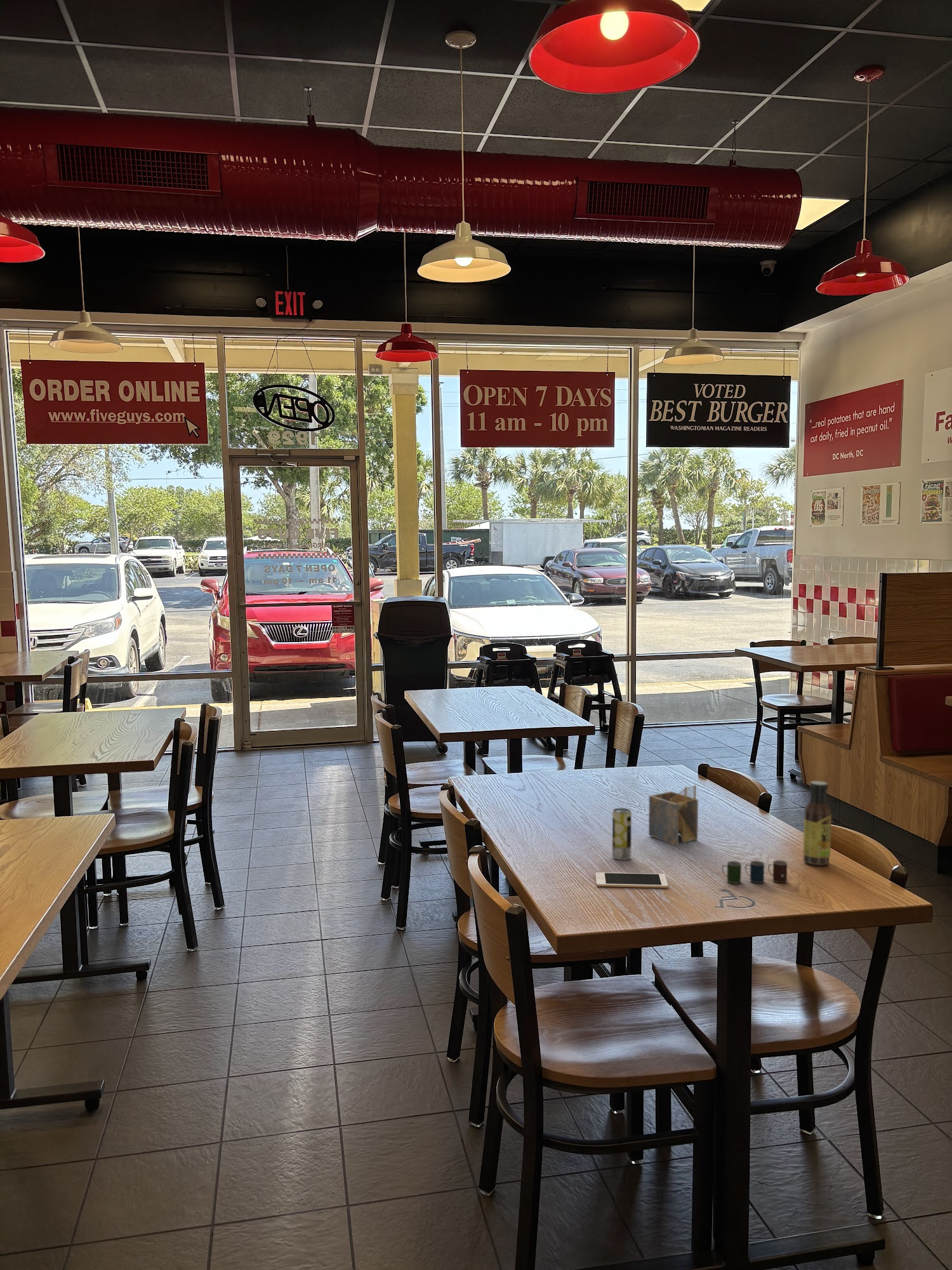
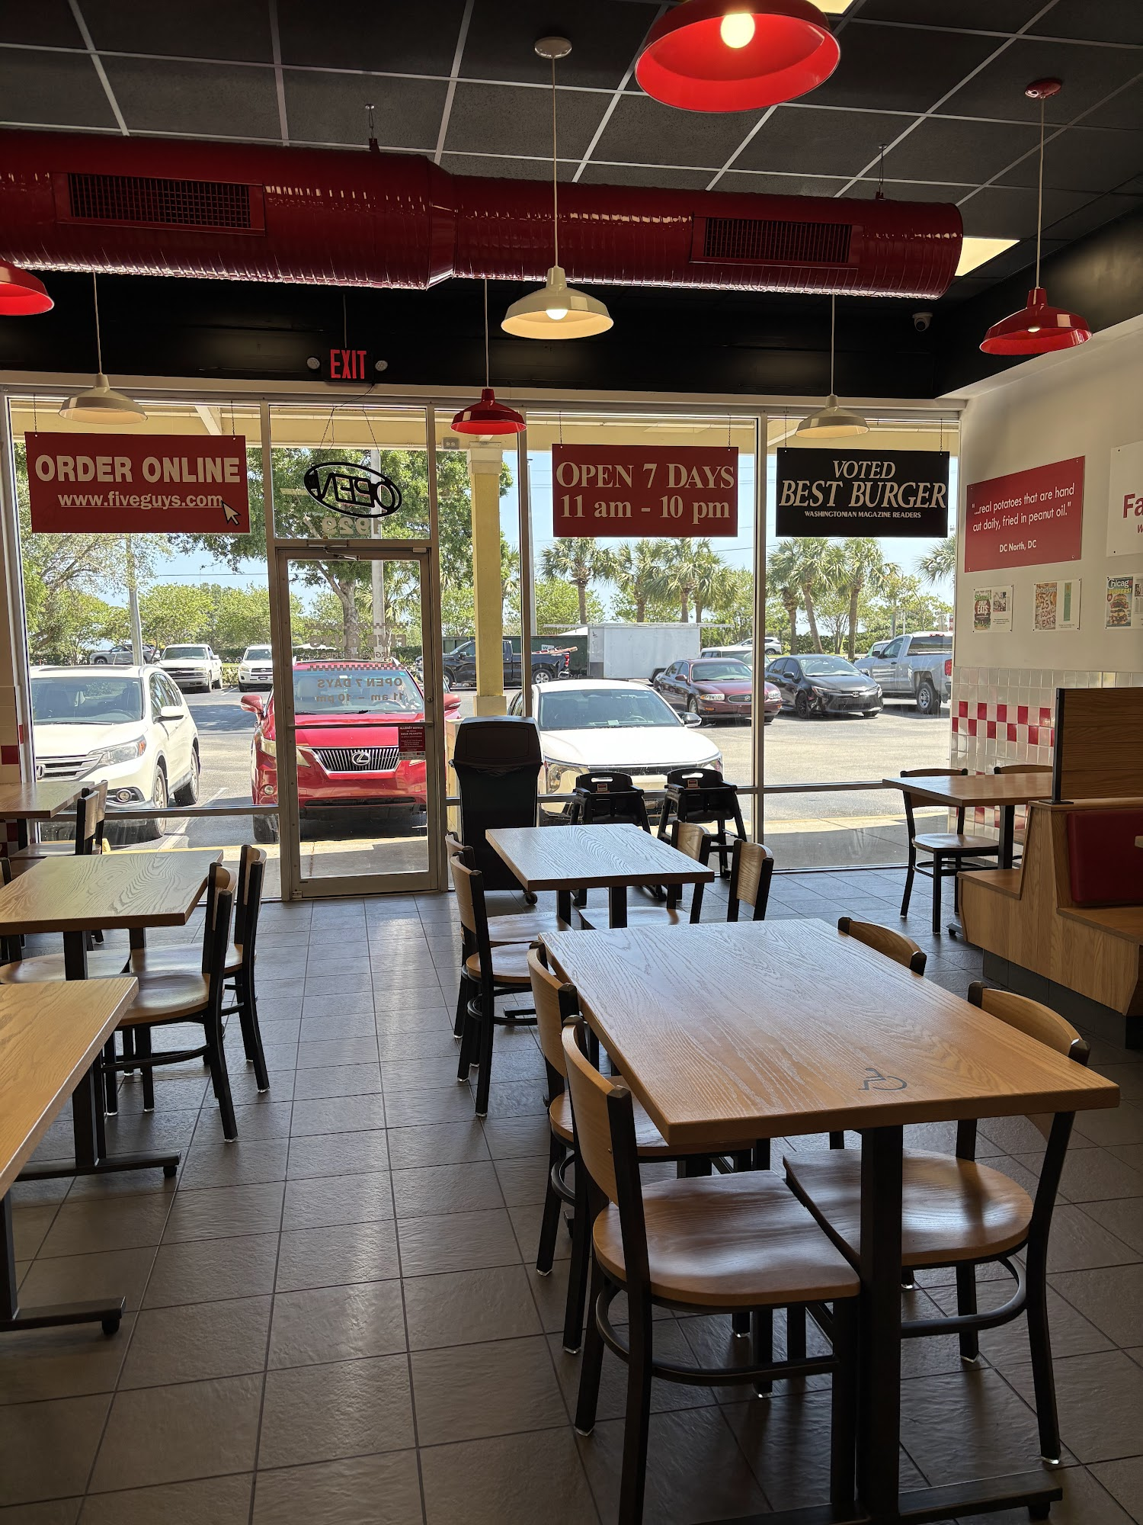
- cup (754, 866)
- cell phone (631, 879)
- napkin holder (673, 810)
- beverage can (621, 834)
- sauce bottle (817, 822)
